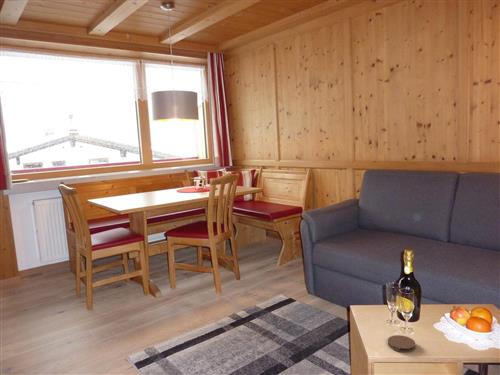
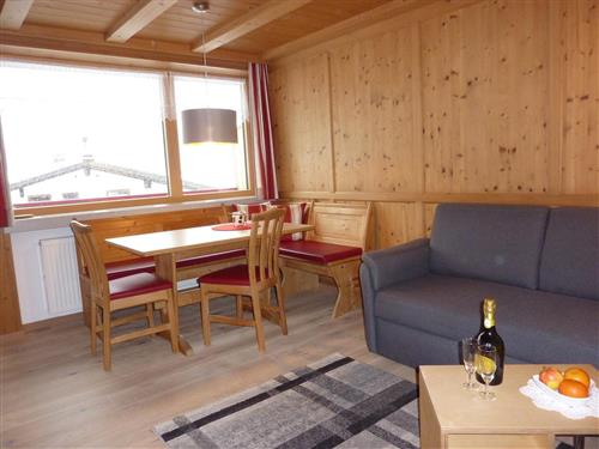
- coaster (401, 343)
